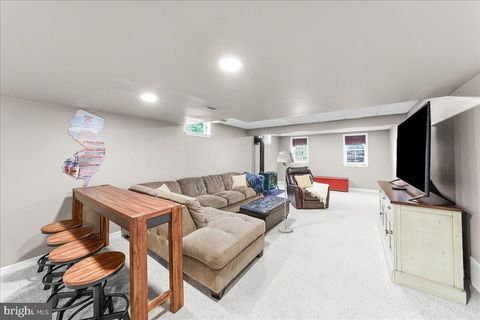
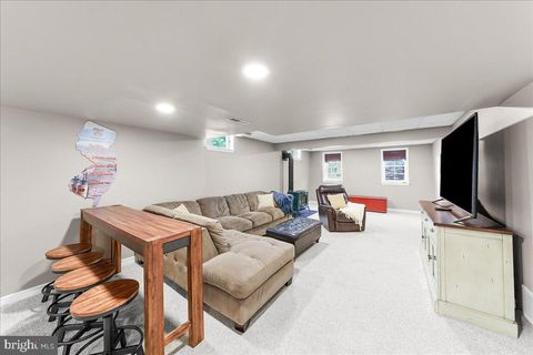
- floor lamp (285, 190)
